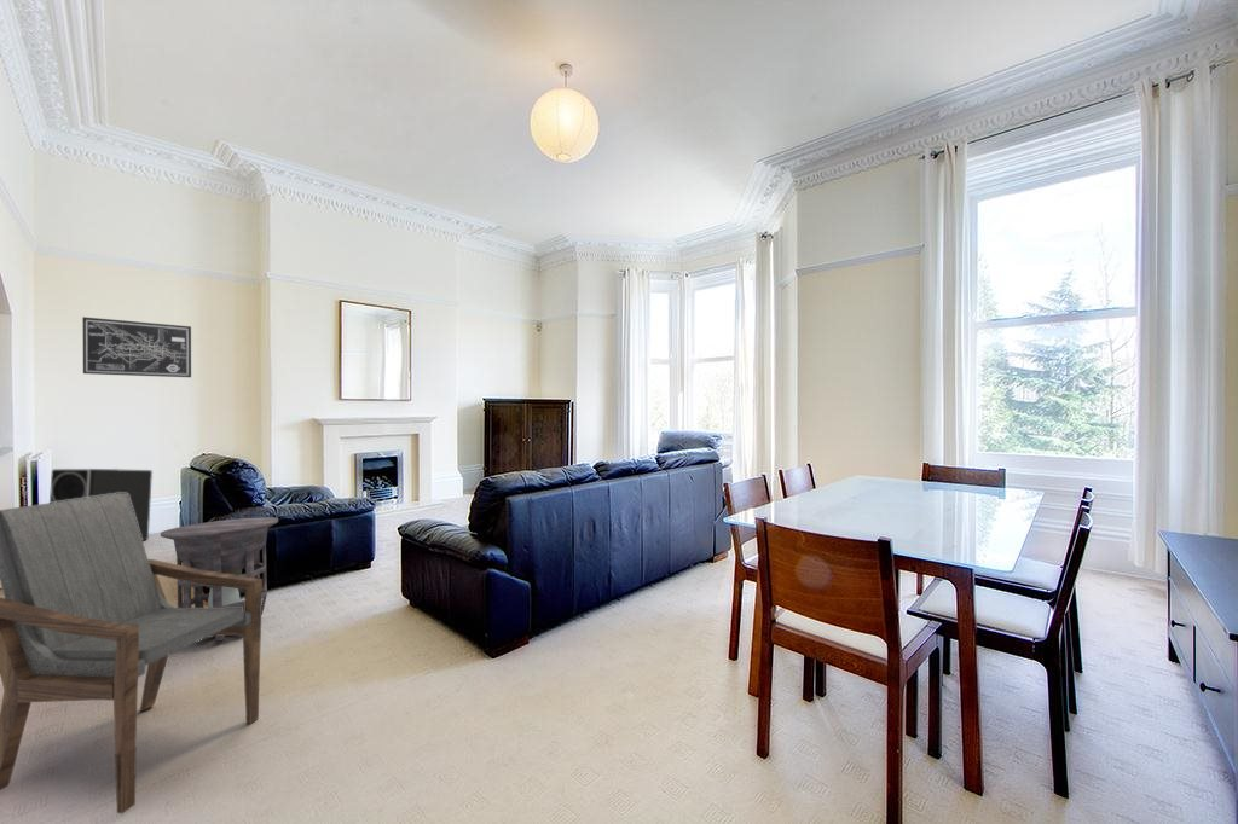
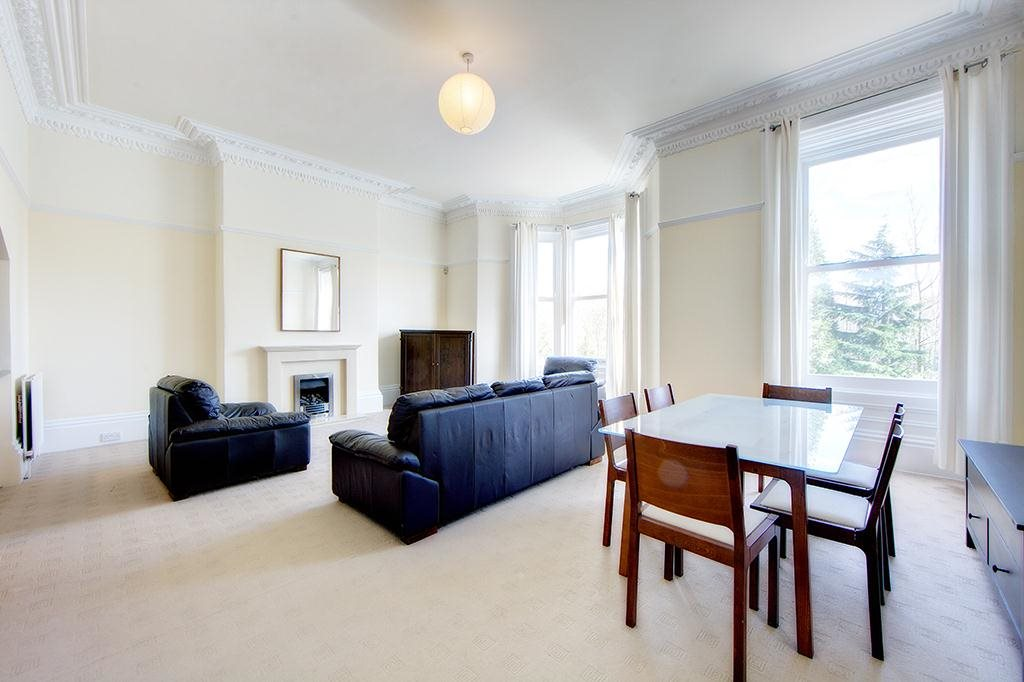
- armchair (131, 627)
- wall art (139, 348)
- side table (222, 573)
- stereo (98, 495)
